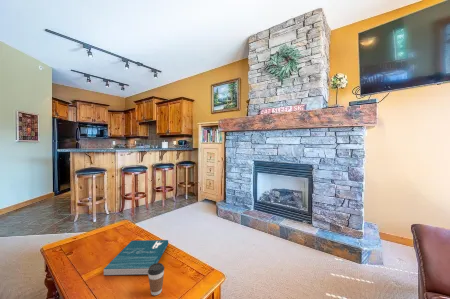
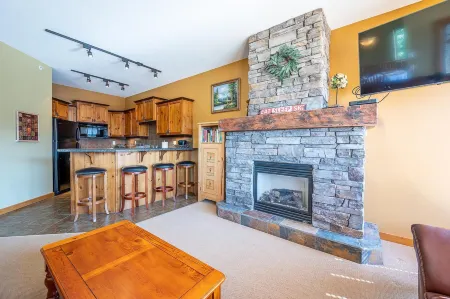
- coffee cup (156, 279)
- book (140, 255)
